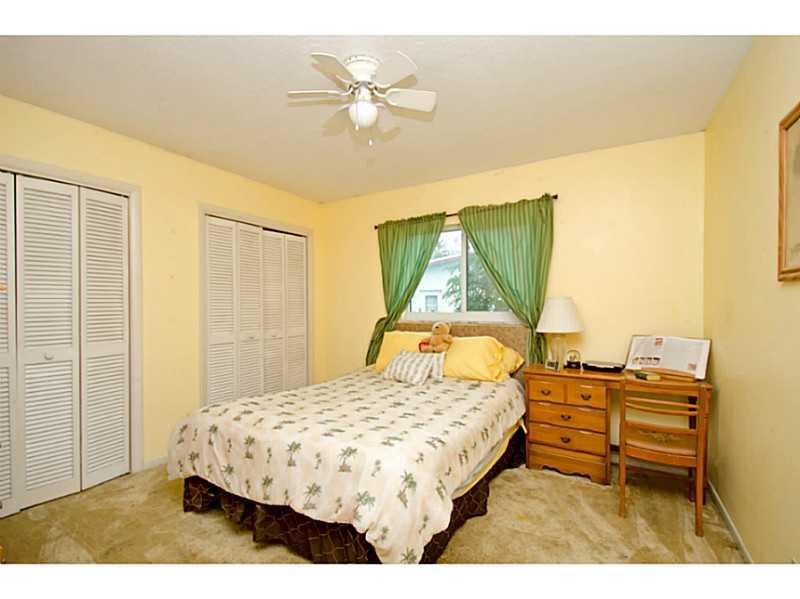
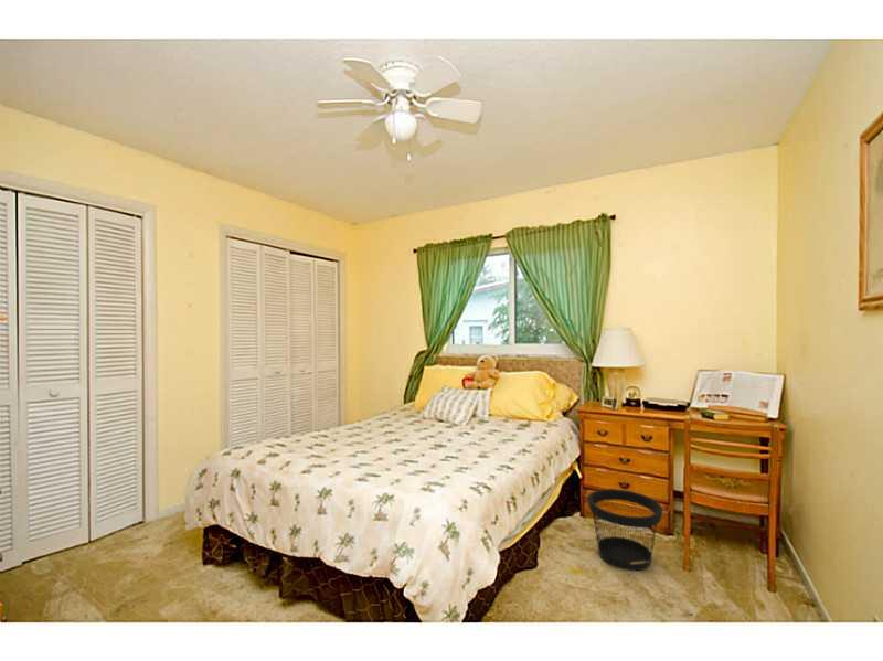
+ wastebasket (623, 529)
